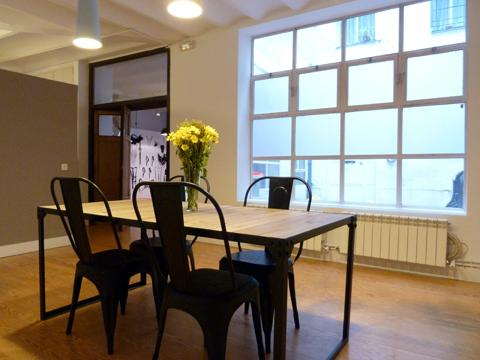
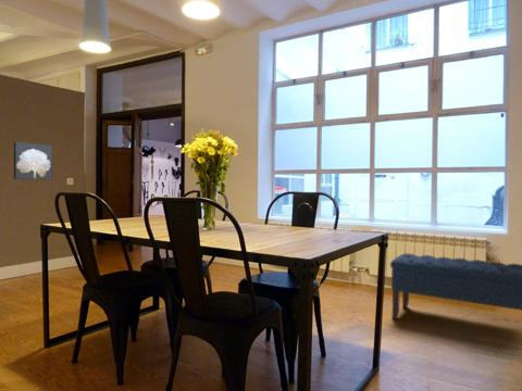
+ bench (467, 292)
+ wall art (33, 161)
